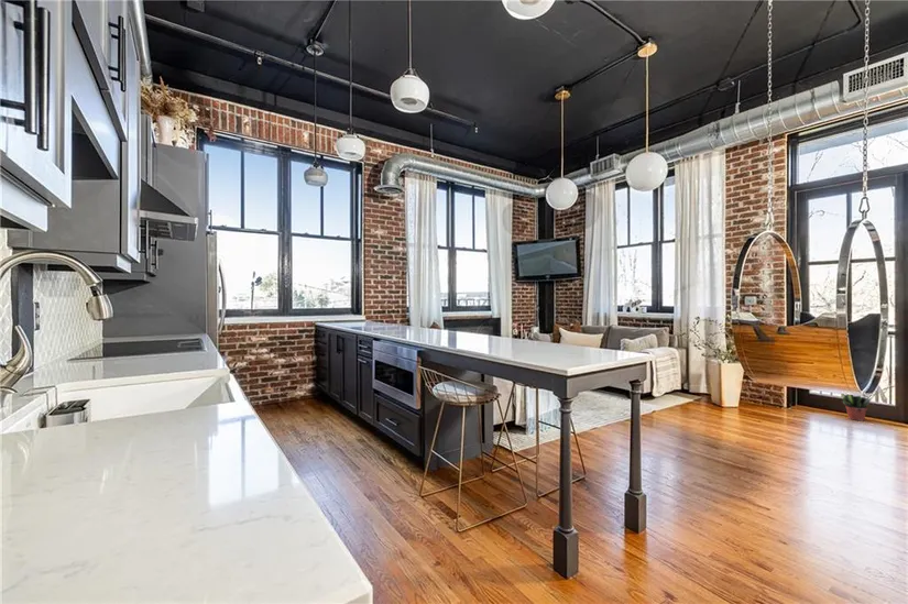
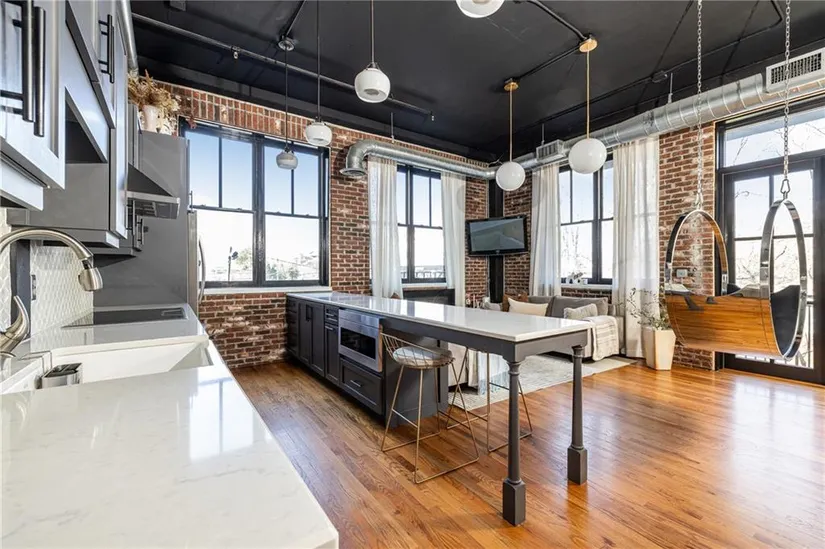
- potted plant (855, 396)
